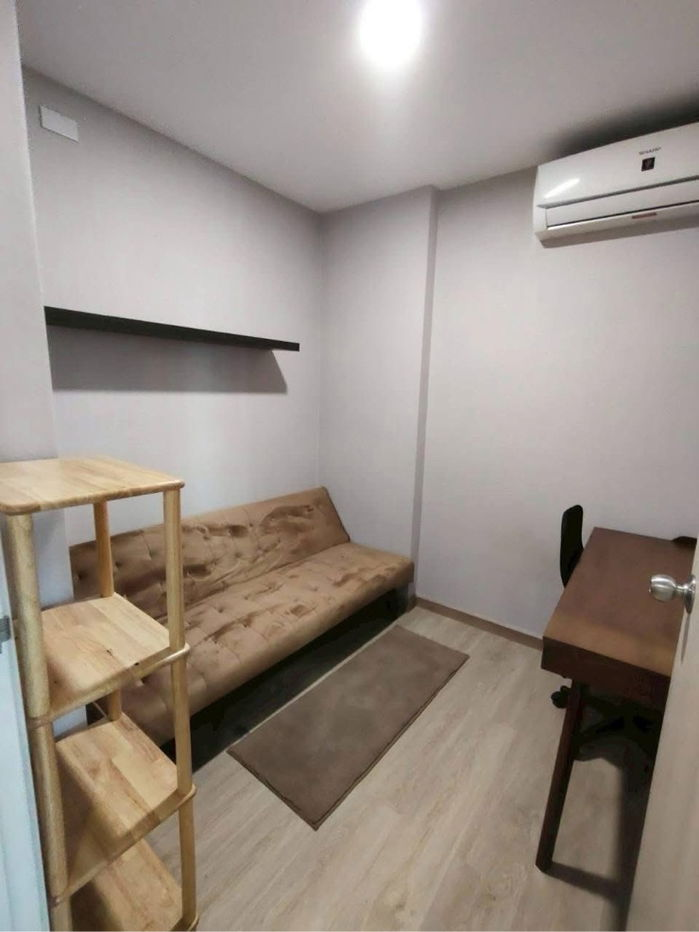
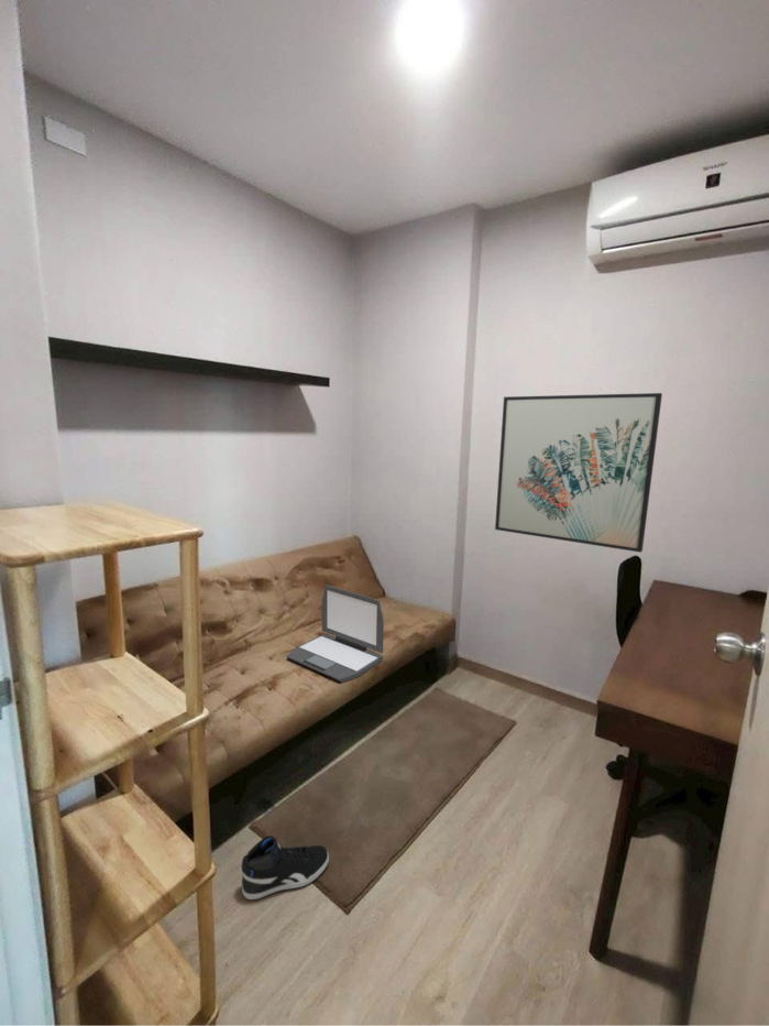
+ sneaker (287, 858)
+ laptop (332, 630)
+ wall art (569, 469)
